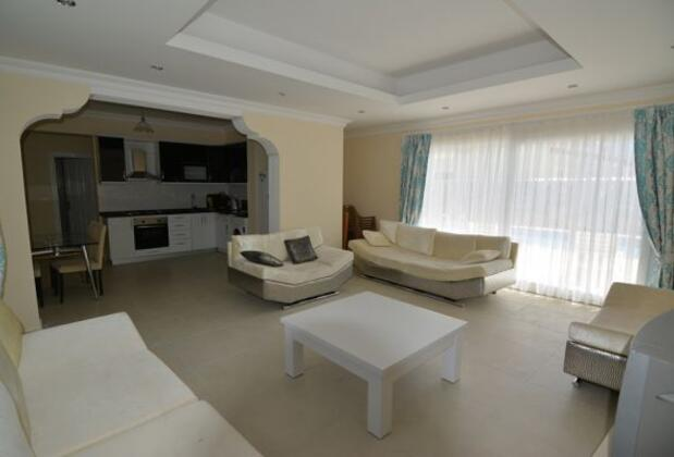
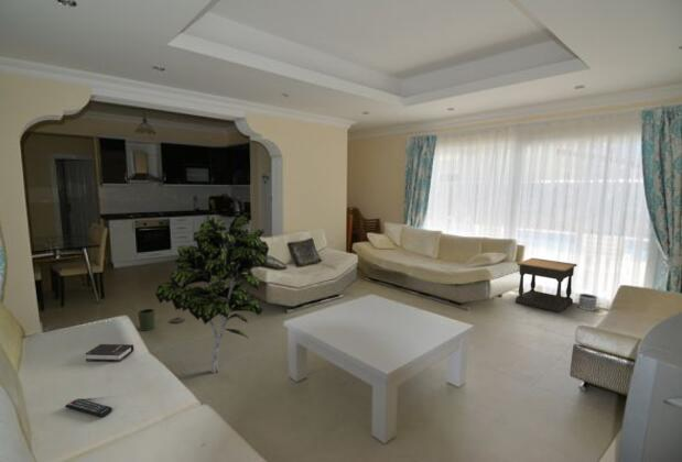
+ indoor plant (214, 292)
+ side table (548, 277)
+ remote control (88, 407)
+ planter (587, 301)
+ hardback book (110, 352)
+ trash can (153, 316)
